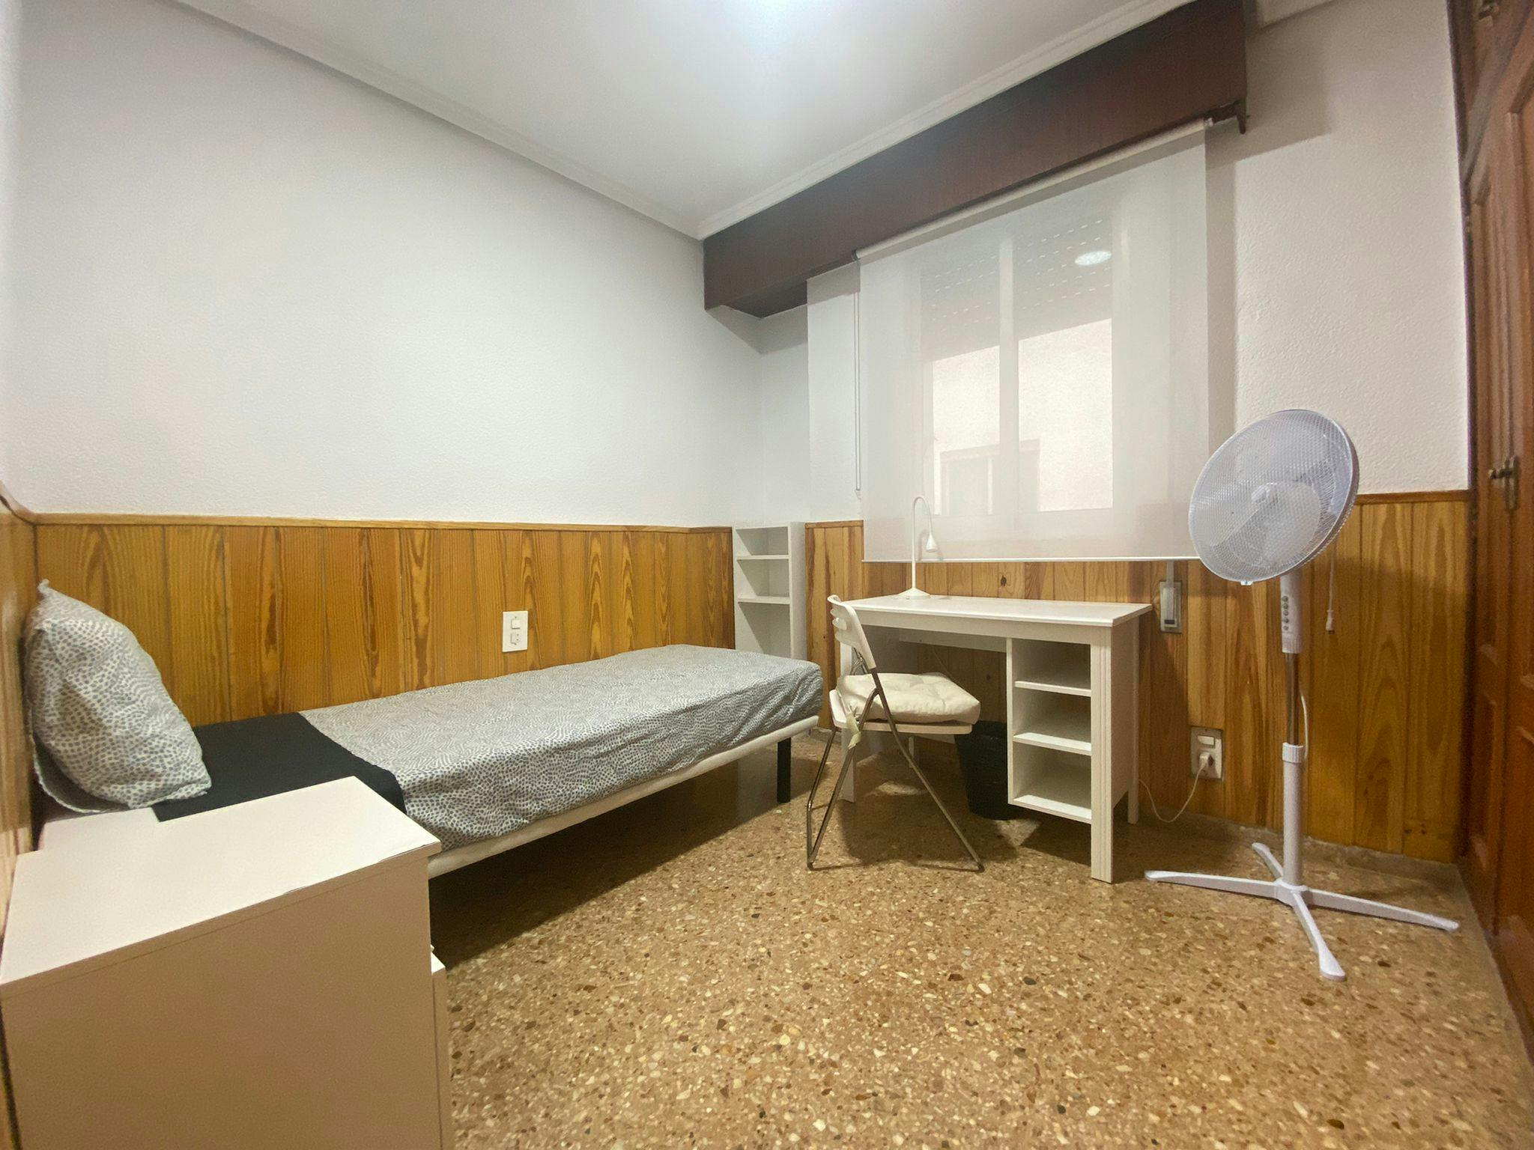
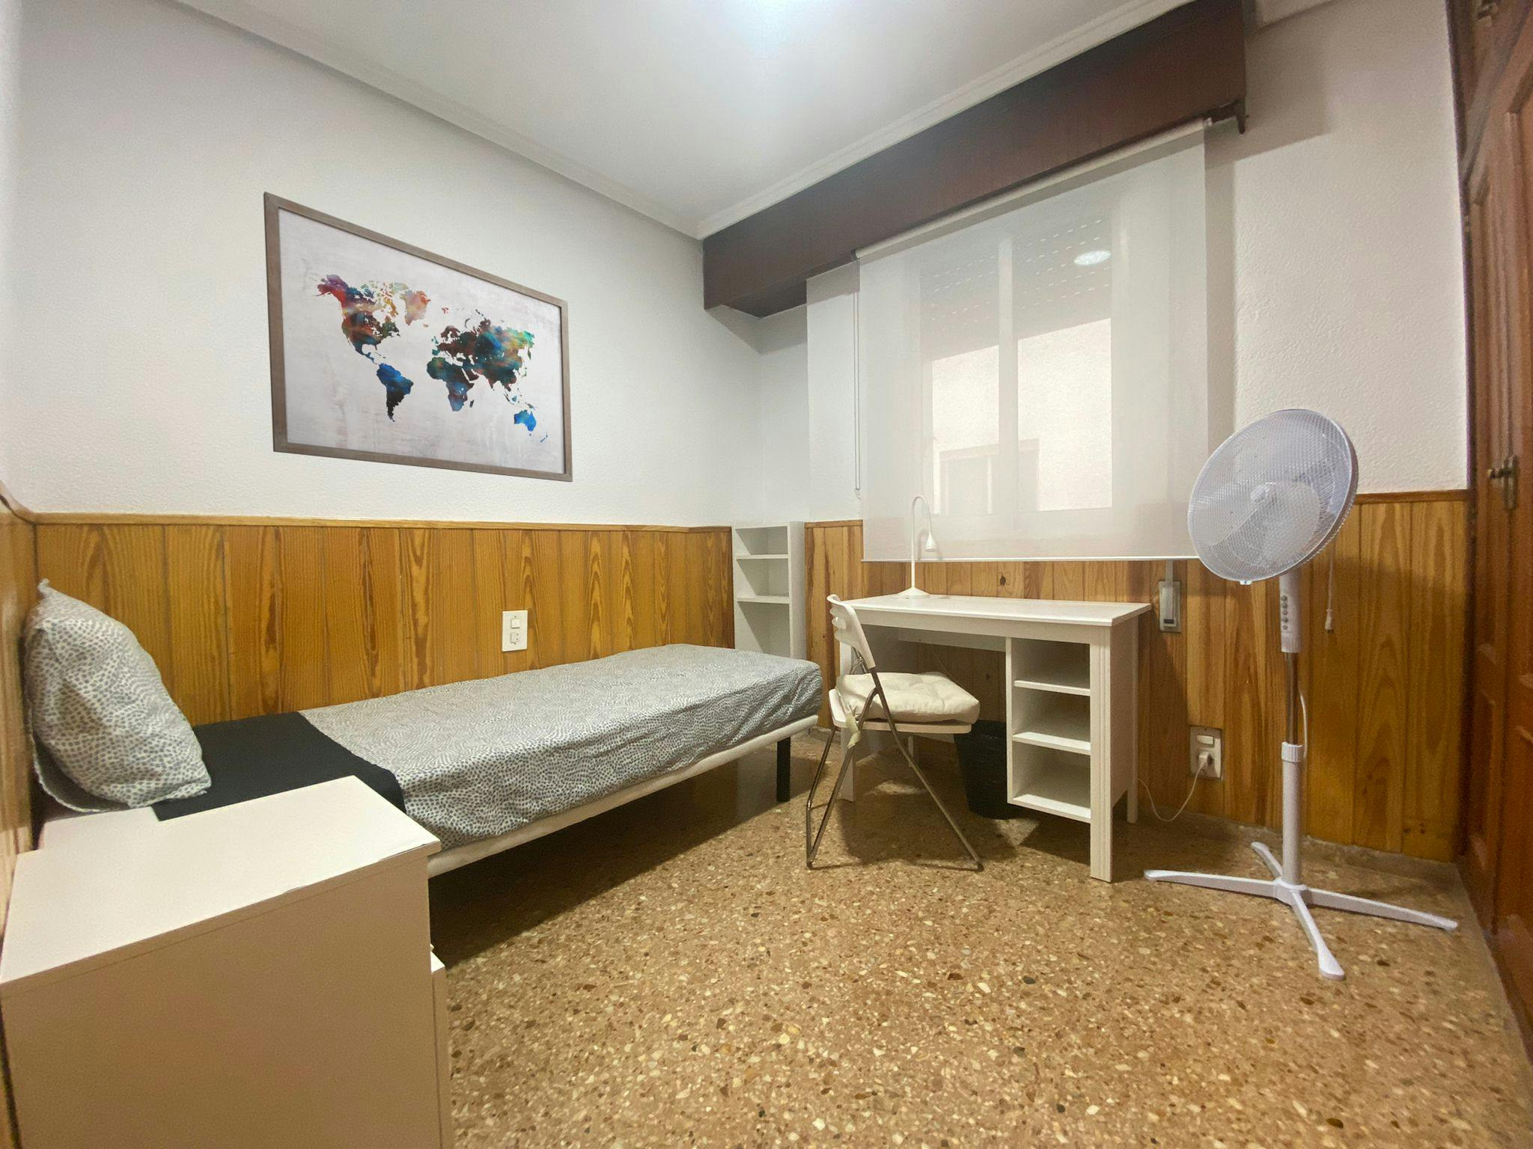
+ wall art (445, 363)
